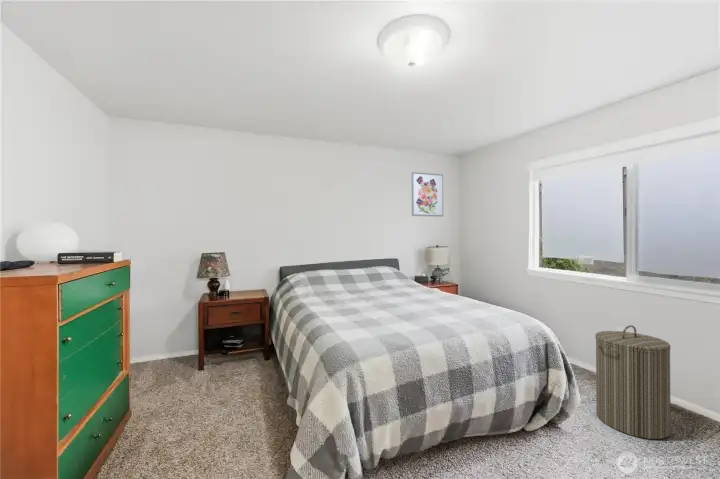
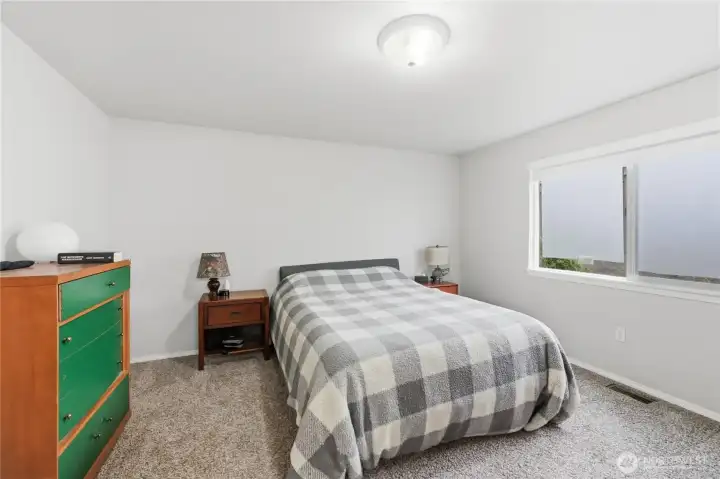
- wall art (427, 194)
- laundry hamper (631, 373)
